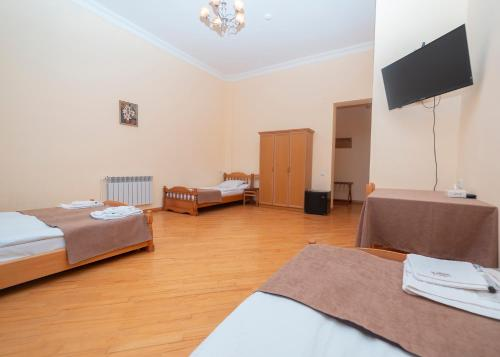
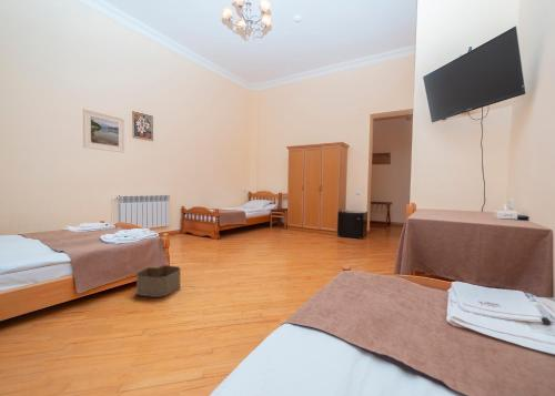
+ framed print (104, 132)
+ basket (159, 280)
